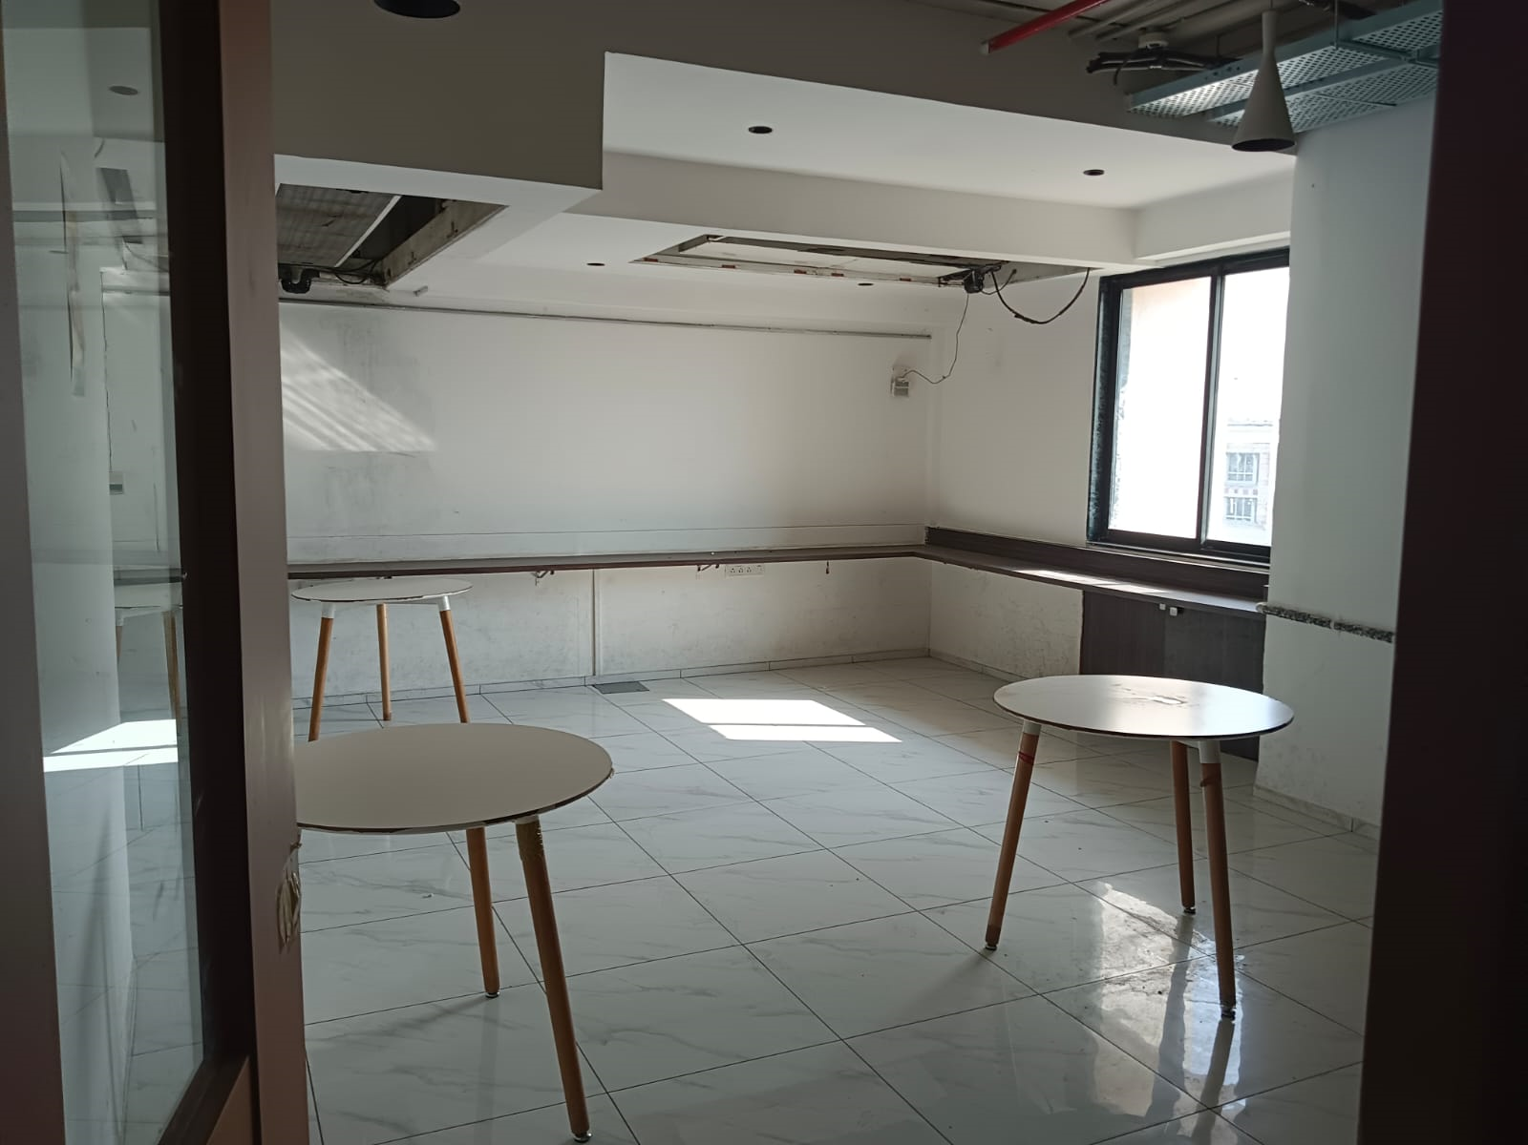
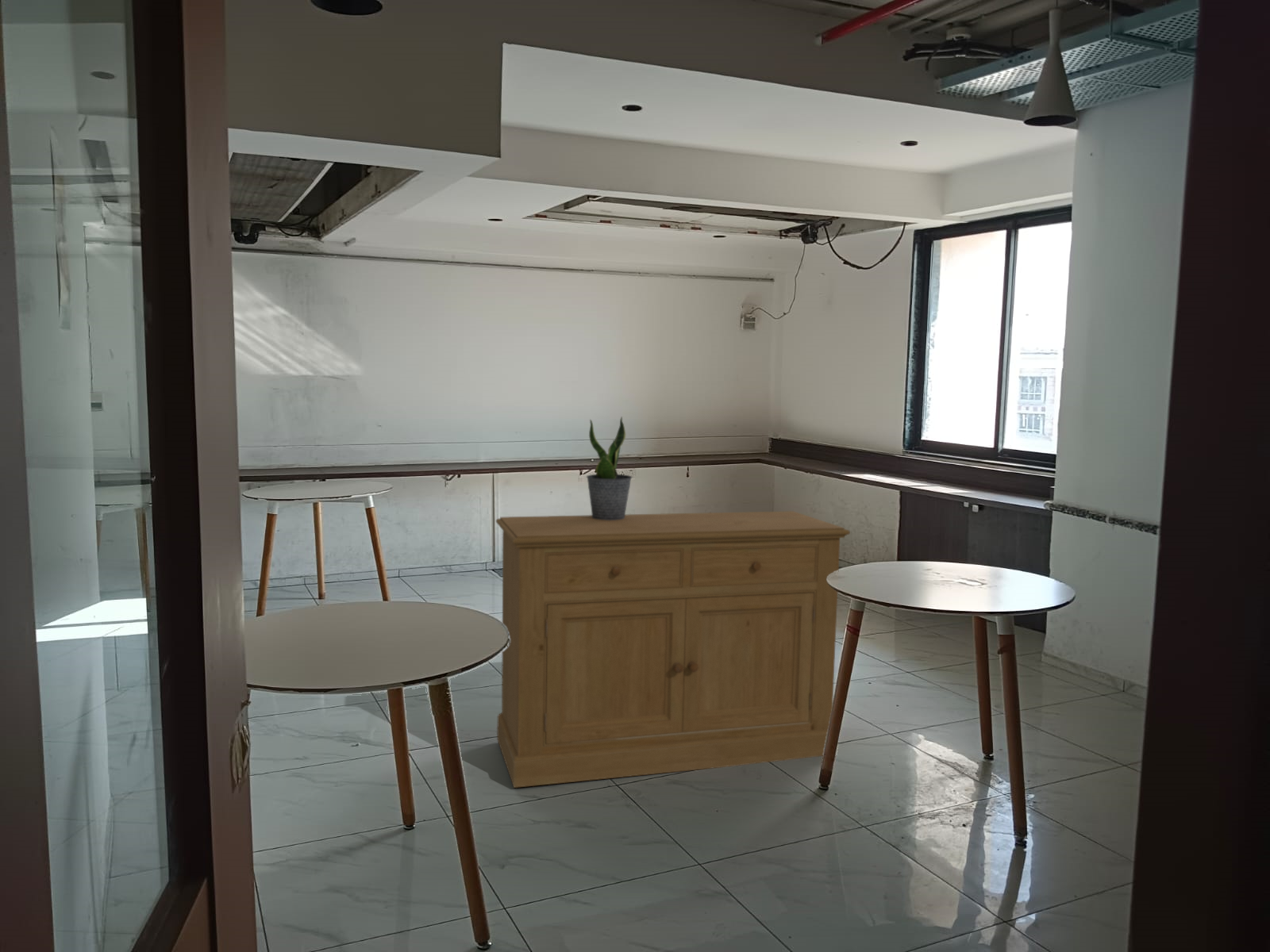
+ sideboard (668, 637)
+ potted plant (609, 466)
